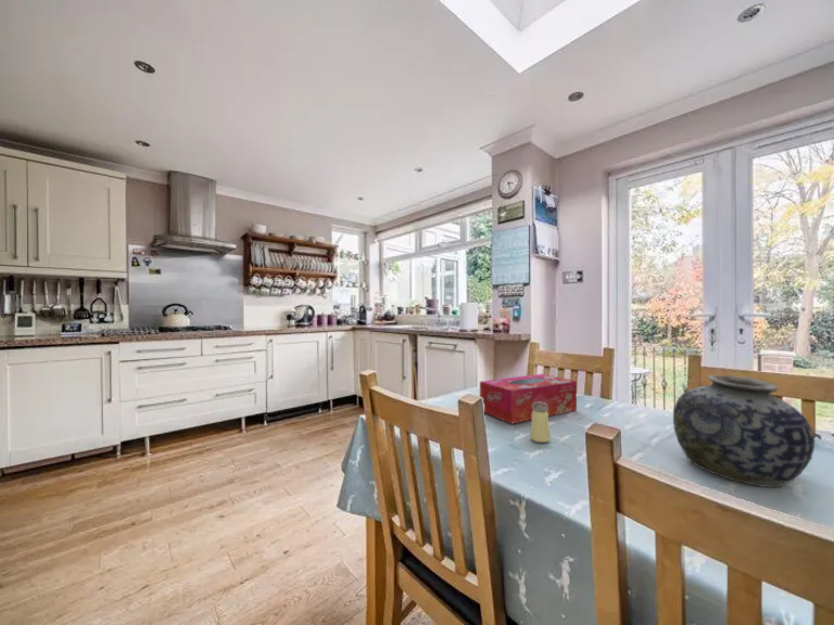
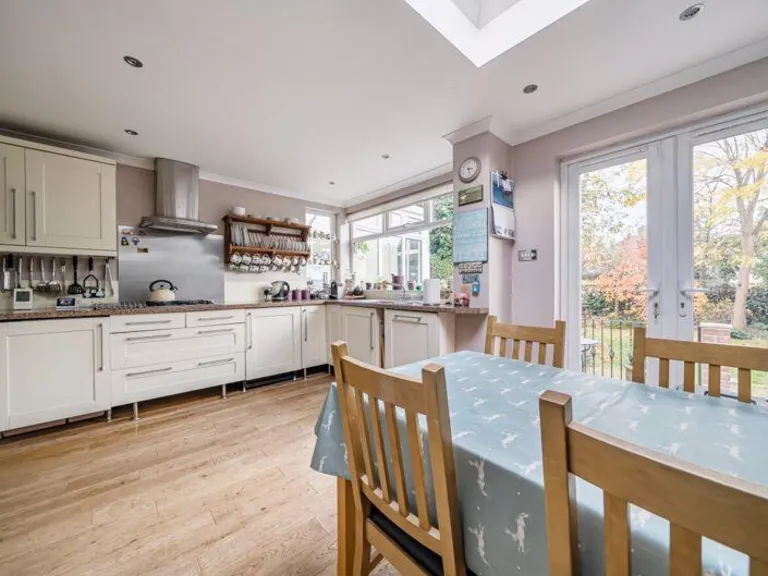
- tissue box (528, 395)
- vase (736, 423)
- saltshaker (540, 421)
